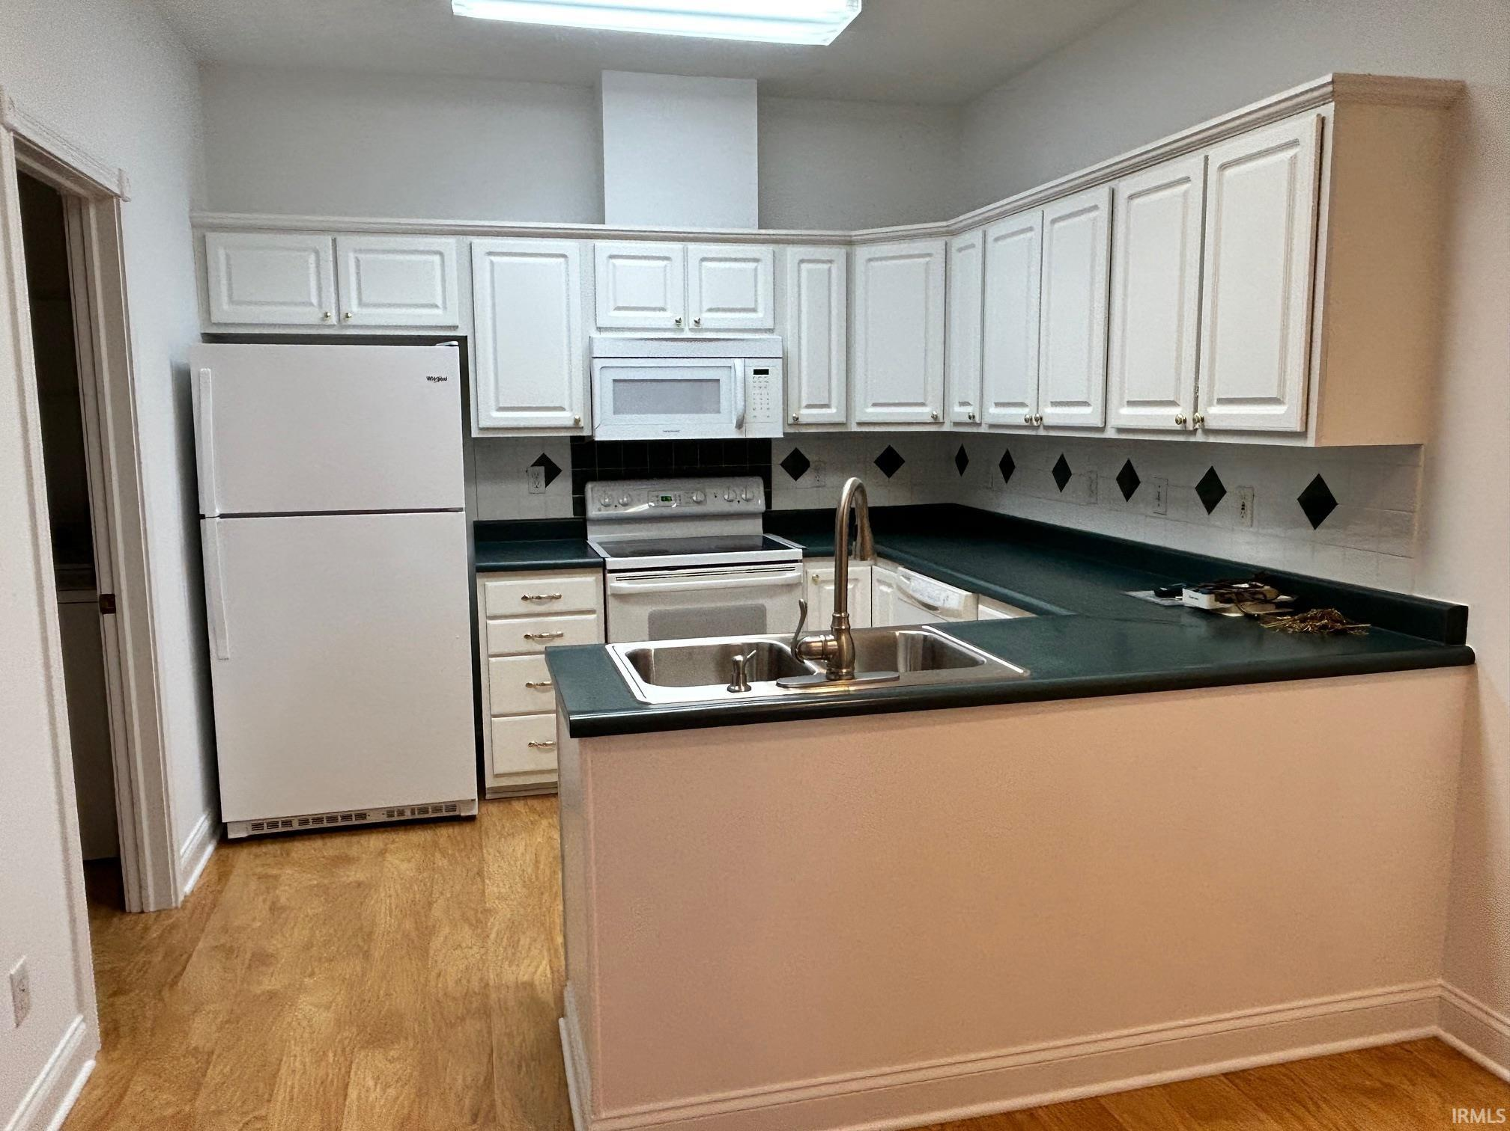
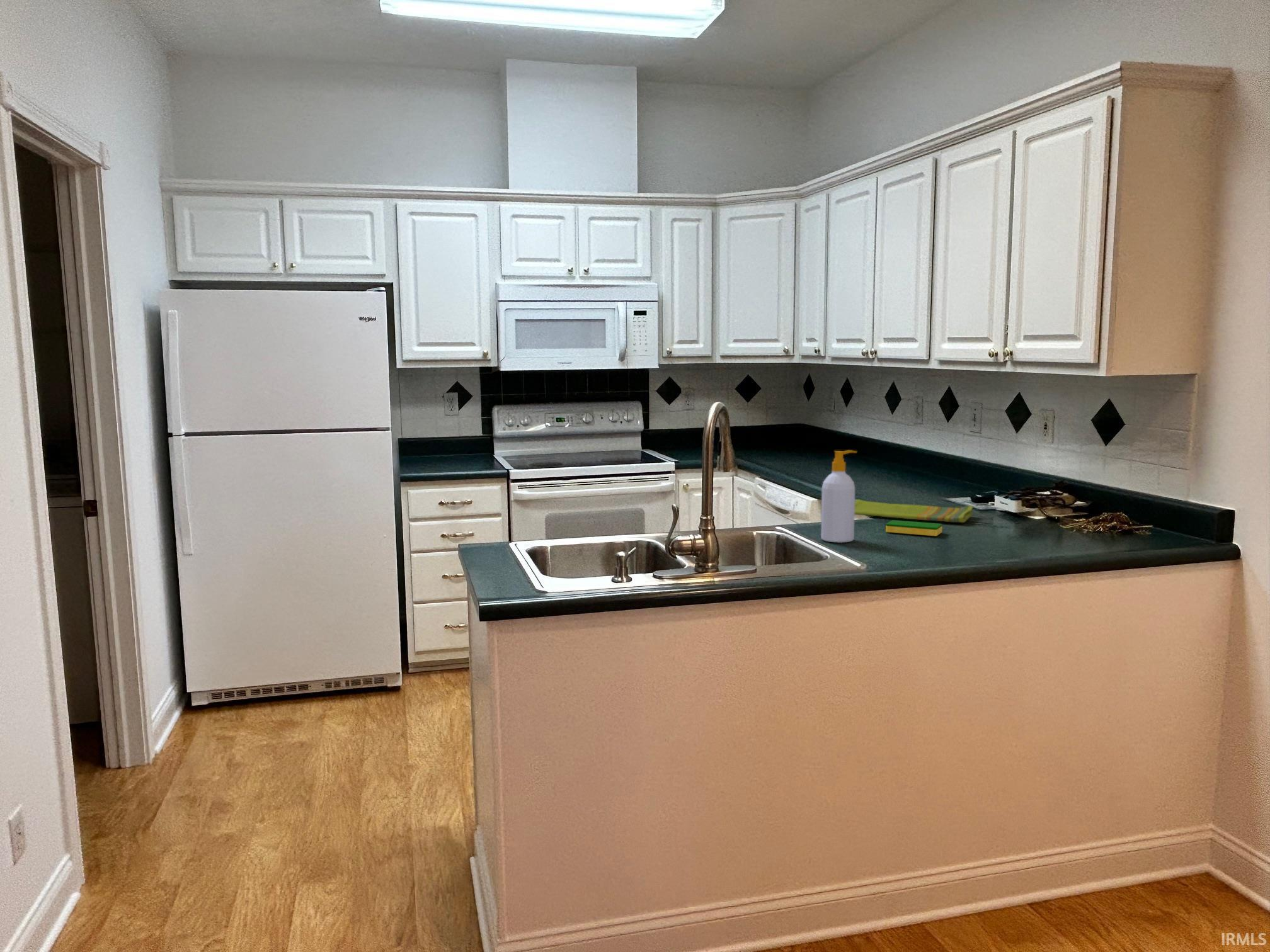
+ soap bottle (839, 496)
+ dish sponge (913, 528)
+ dish towel (907, 510)
